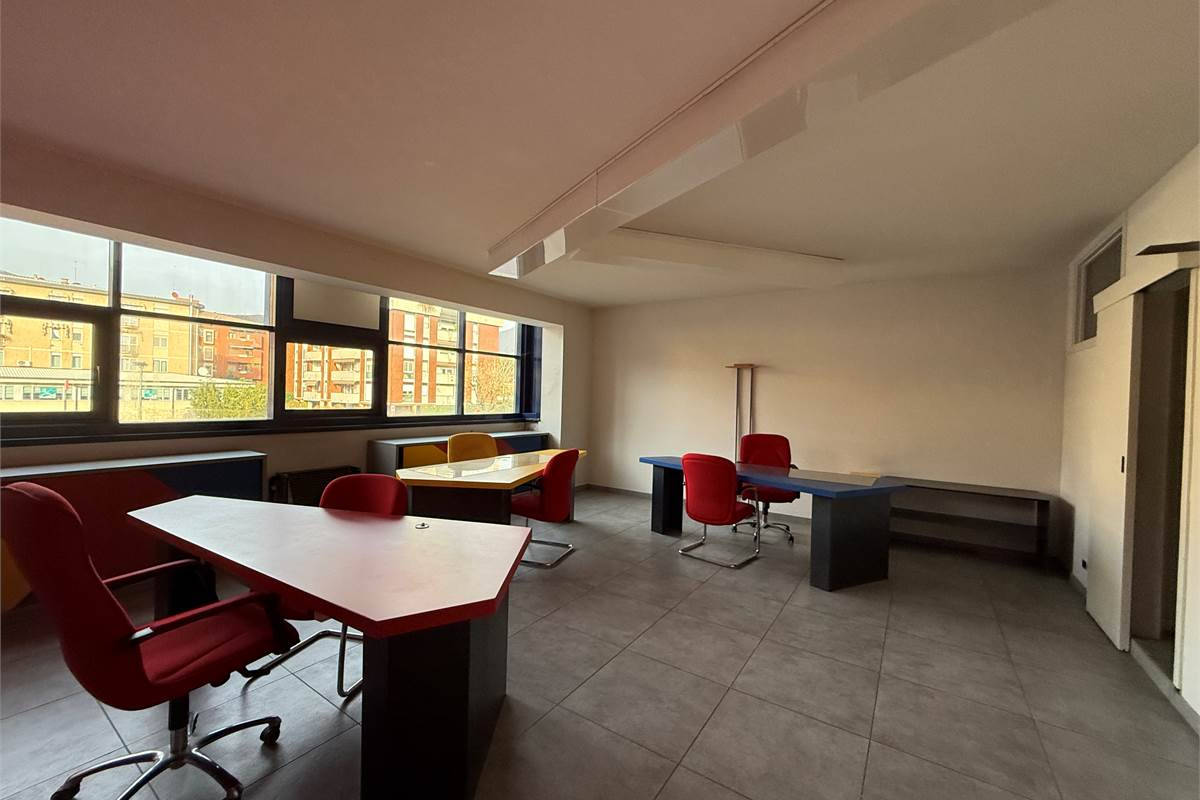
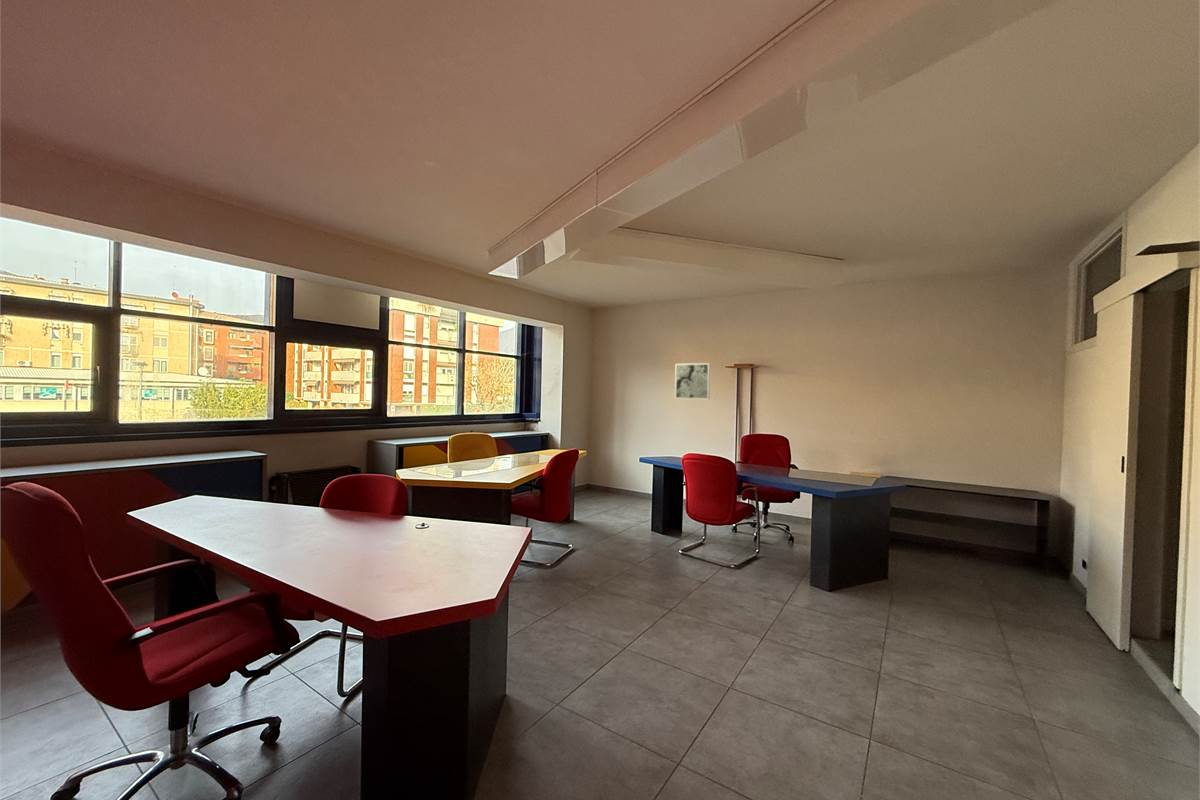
+ wall art (692, 381)
